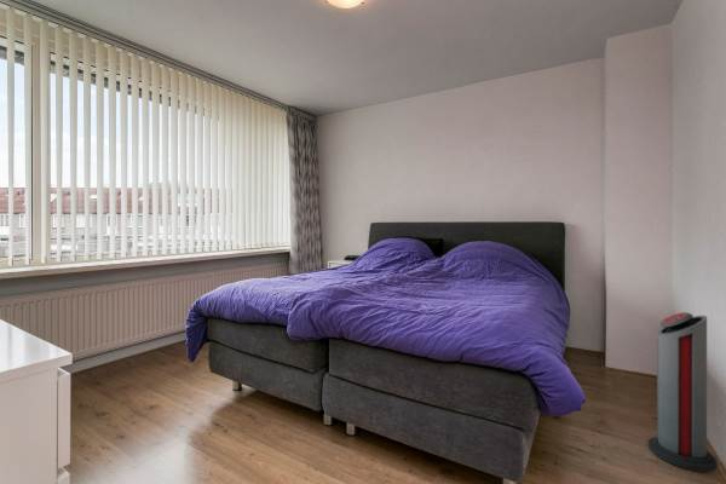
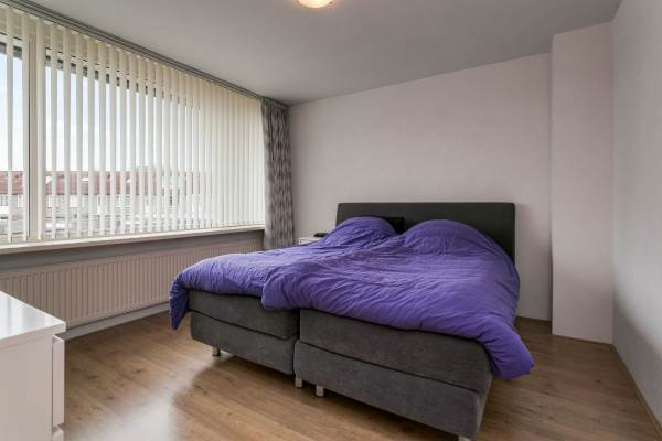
- air purifier (680, 384)
